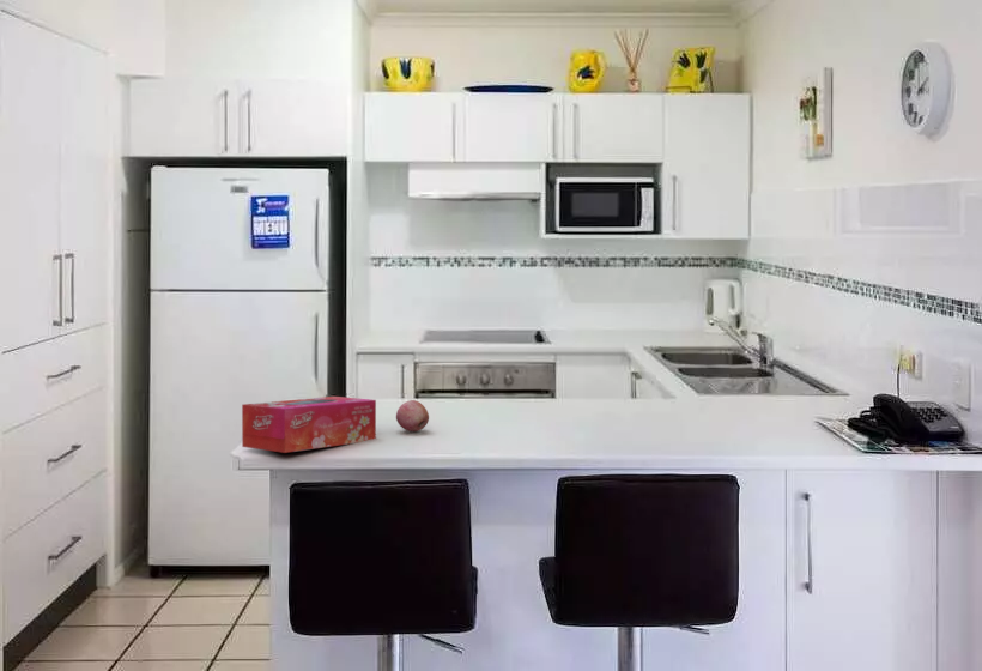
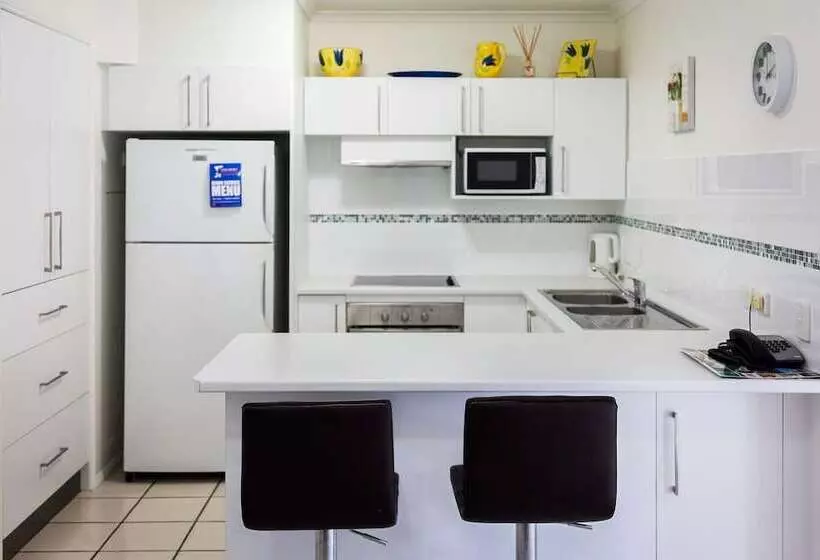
- fruit (412, 416)
- tissue box (310, 422)
